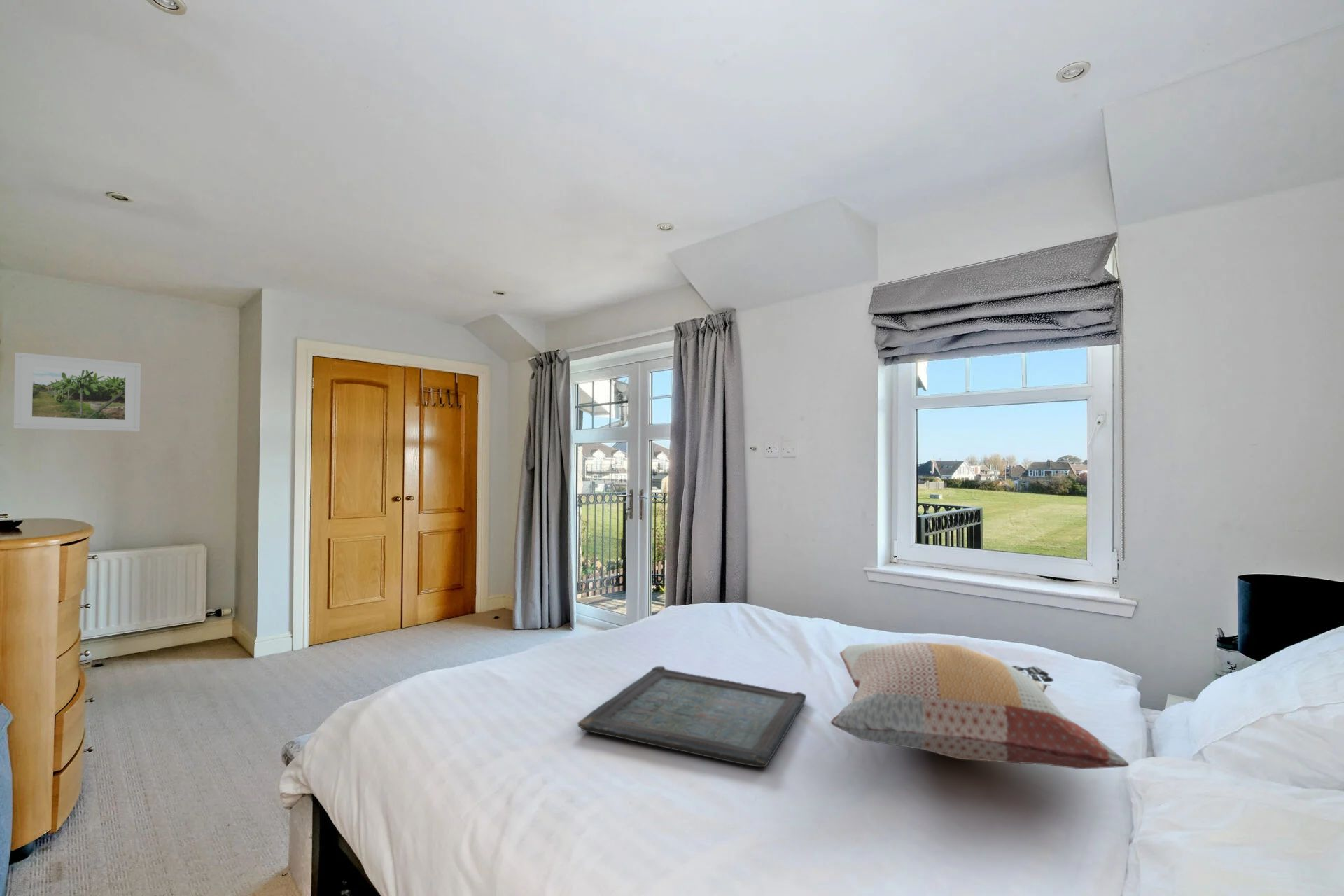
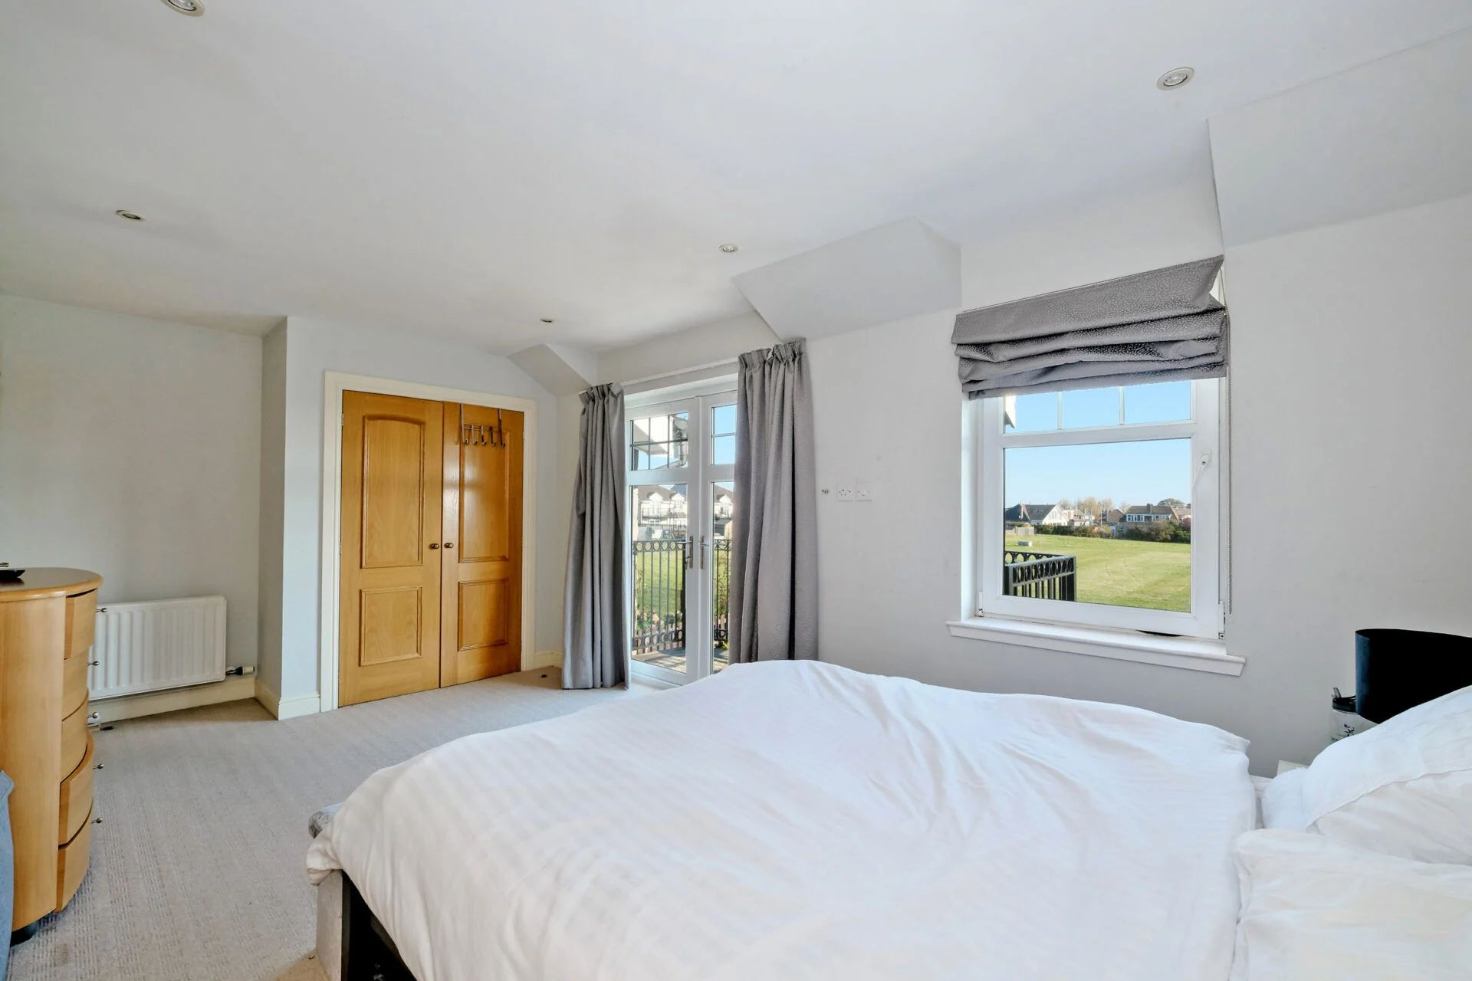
- serving tray (699, 710)
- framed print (80, 393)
- decorative pillow (951, 694)
